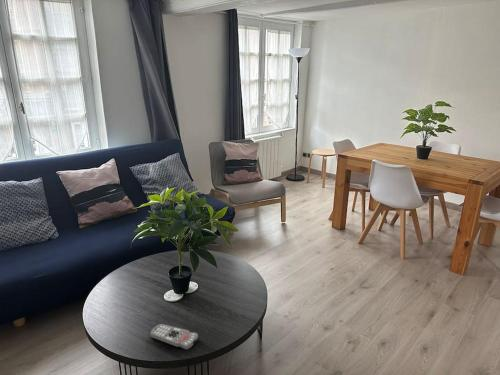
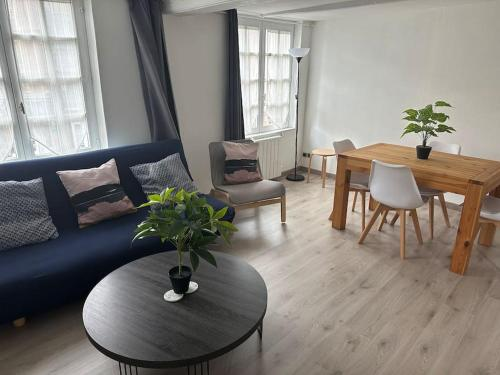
- remote control (173, 335)
